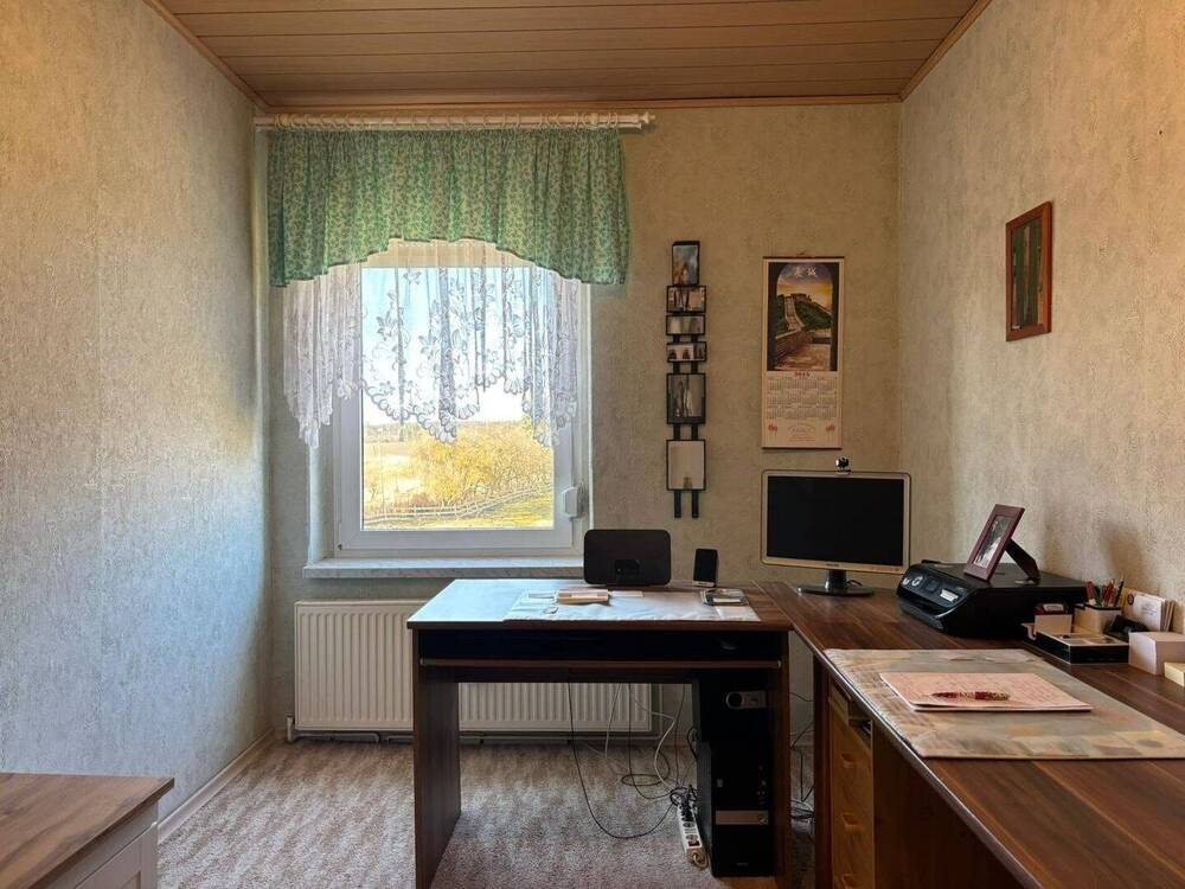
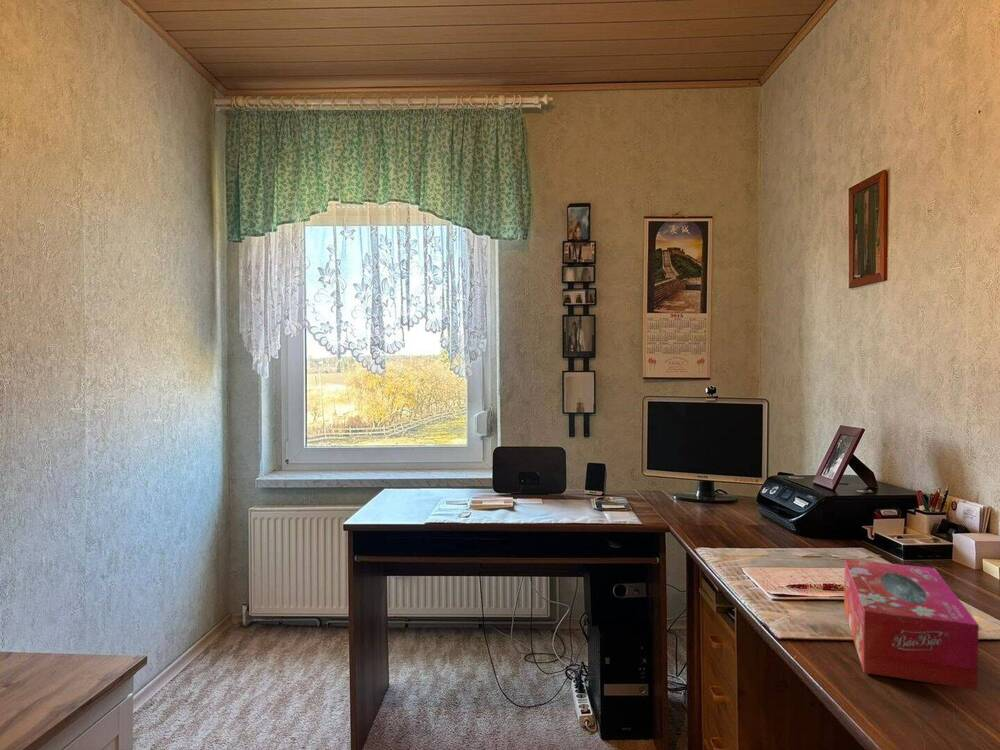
+ tissue box (902, 615)
